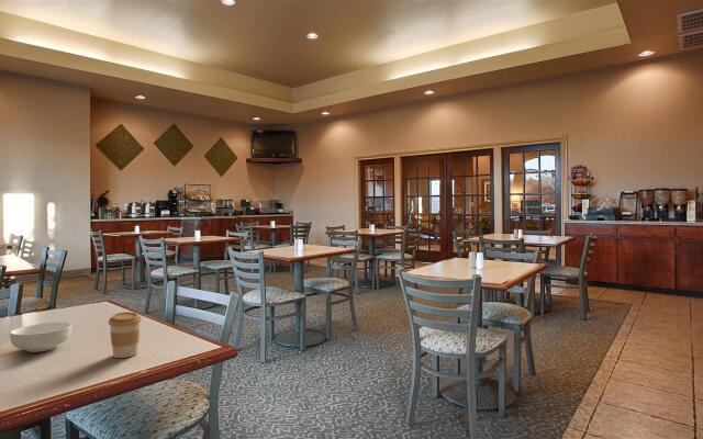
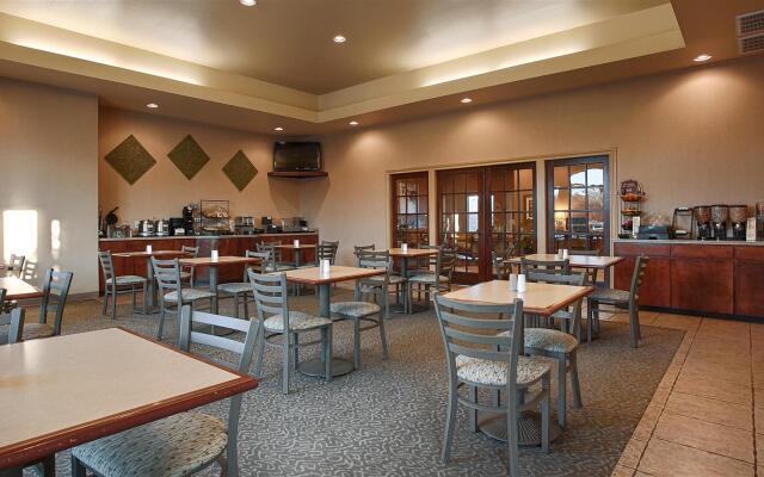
- cereal bowl (42, 338)
- coffee cup (125, 334)
